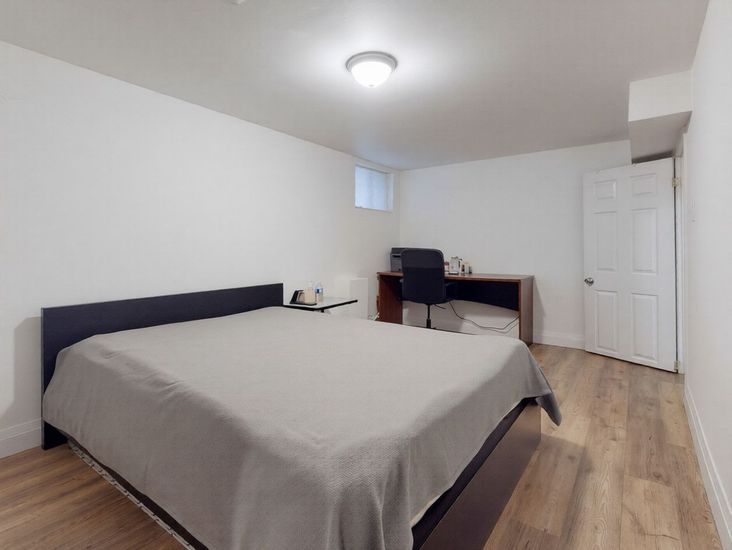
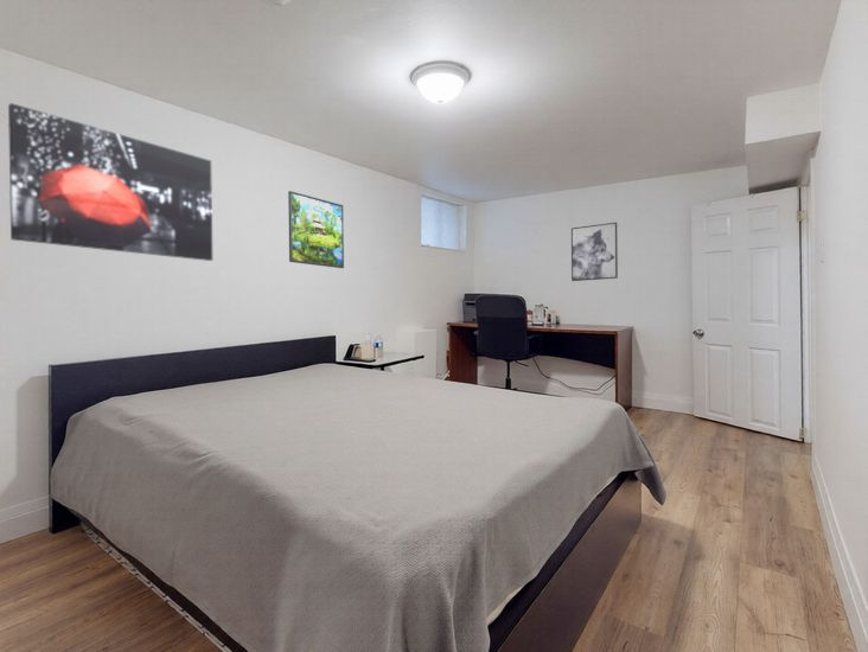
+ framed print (318, 231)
+ wall art (593, 253)
+ wall art (126, 193)
